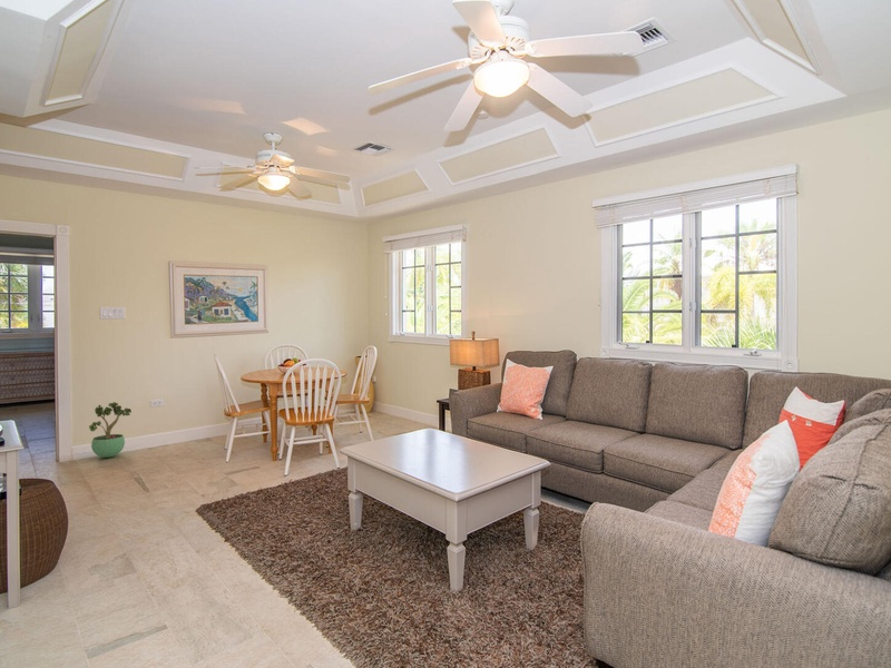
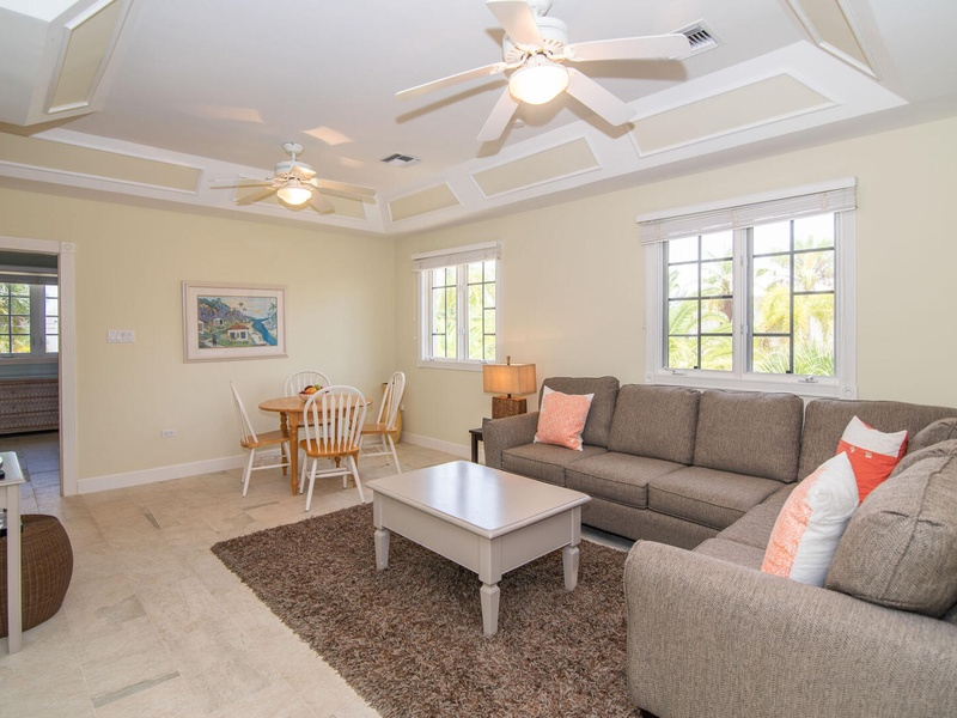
- potted plant (109, 429)
